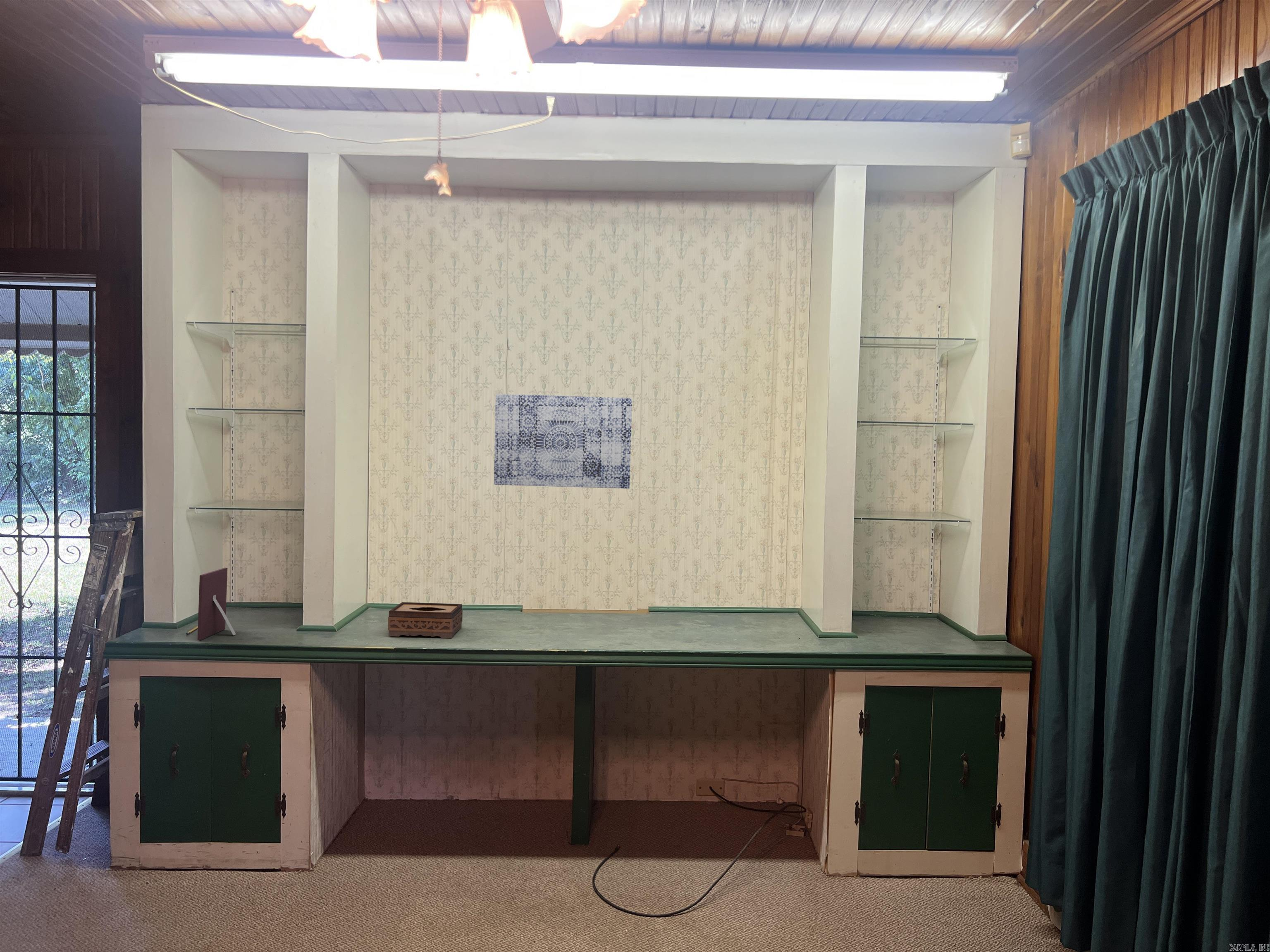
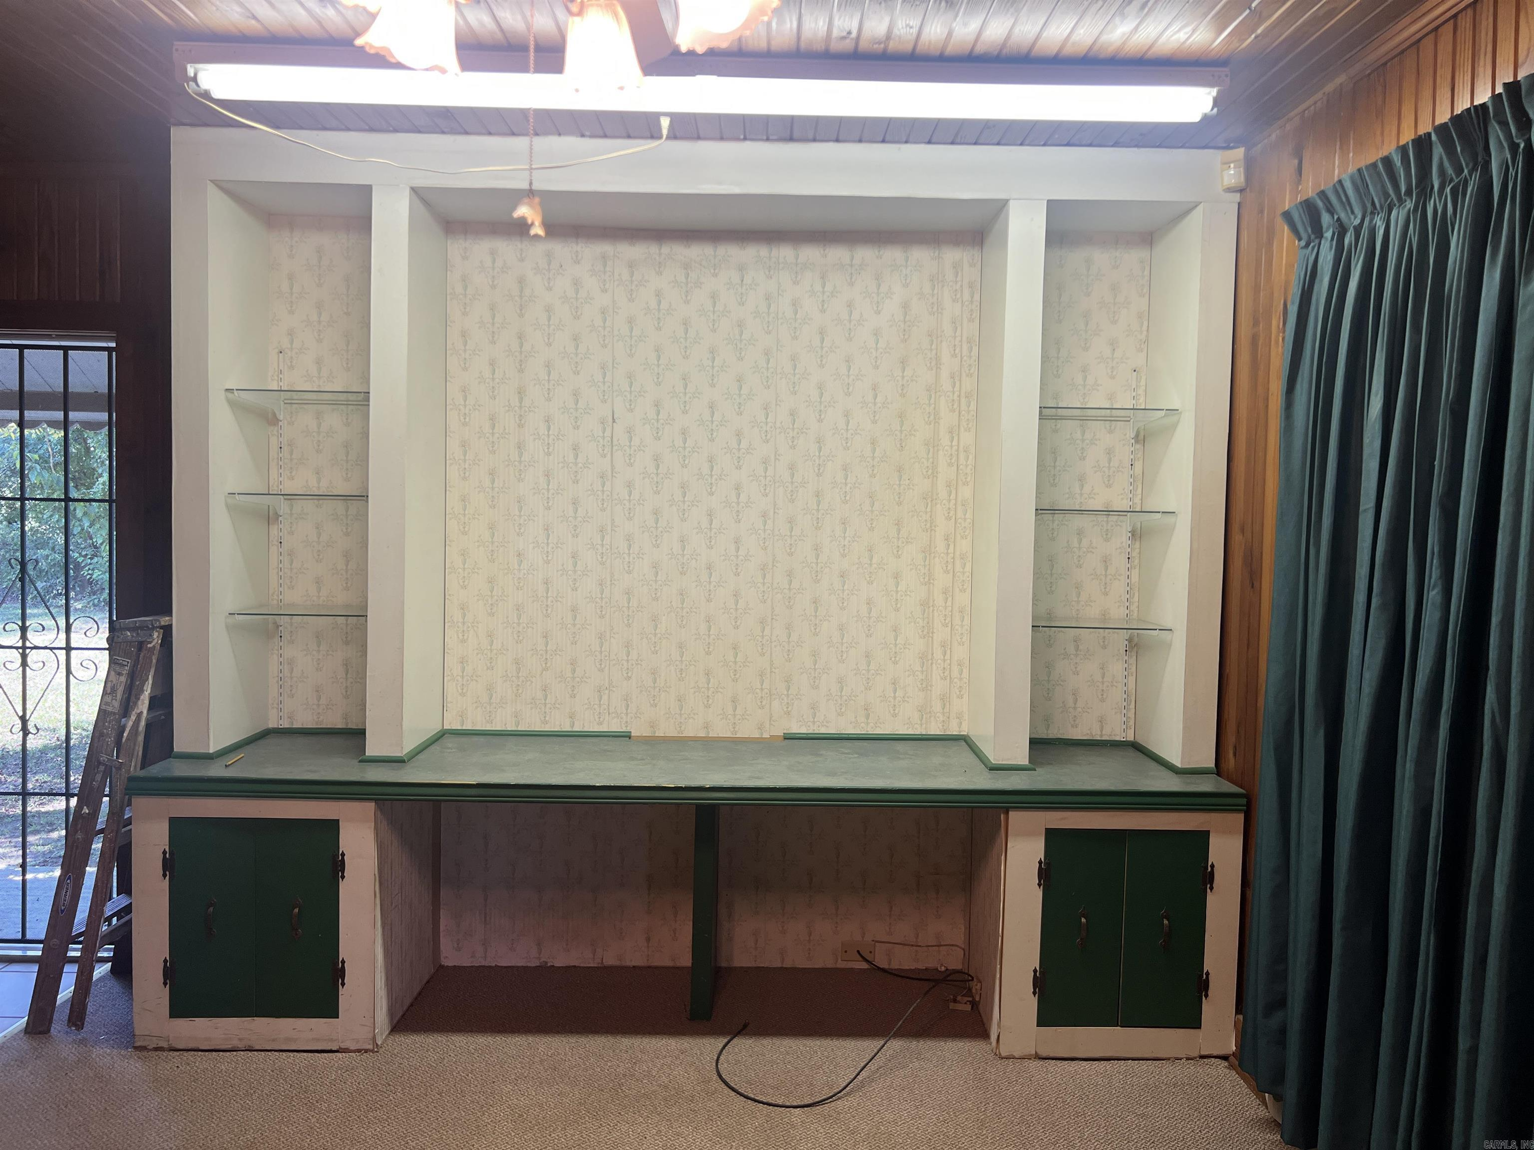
- tissue box (426, 619)
- wall art (563, 441)
- picture frame (222, 603)
